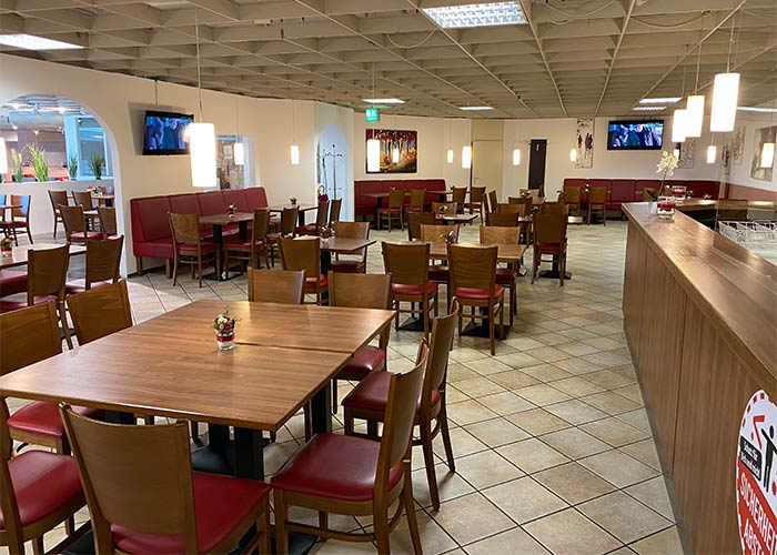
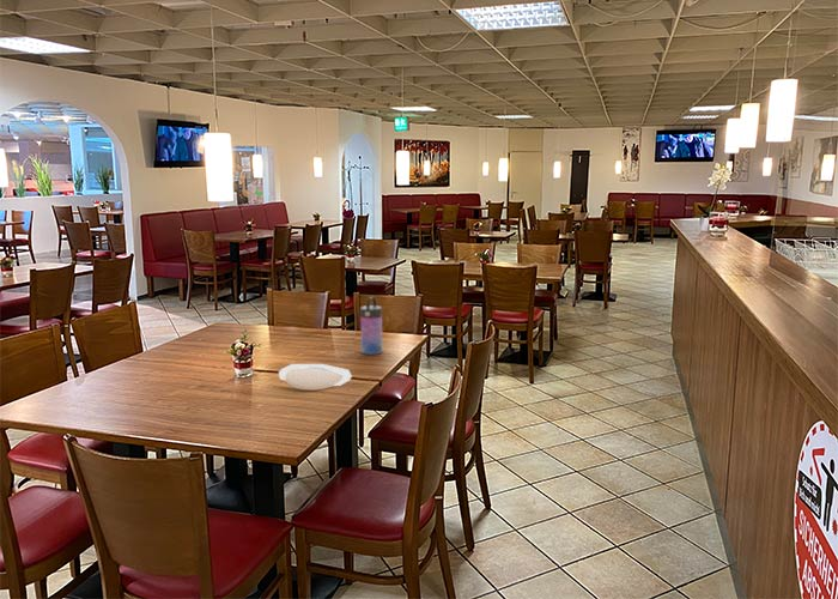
+ plate (314, 374)
+ water bottle (371, 325)
